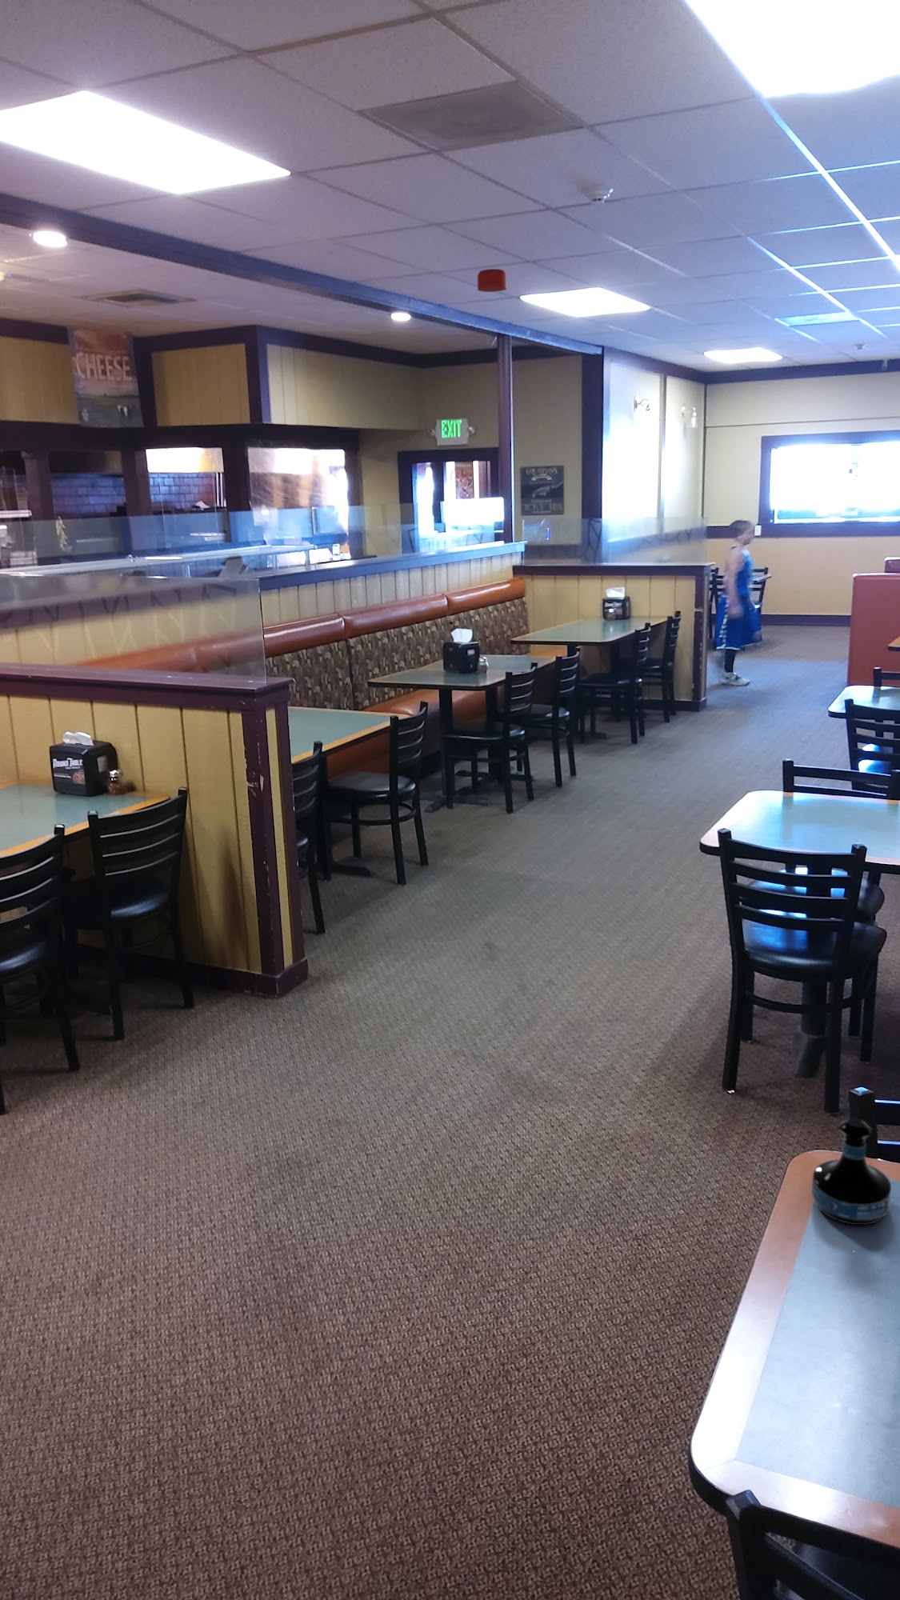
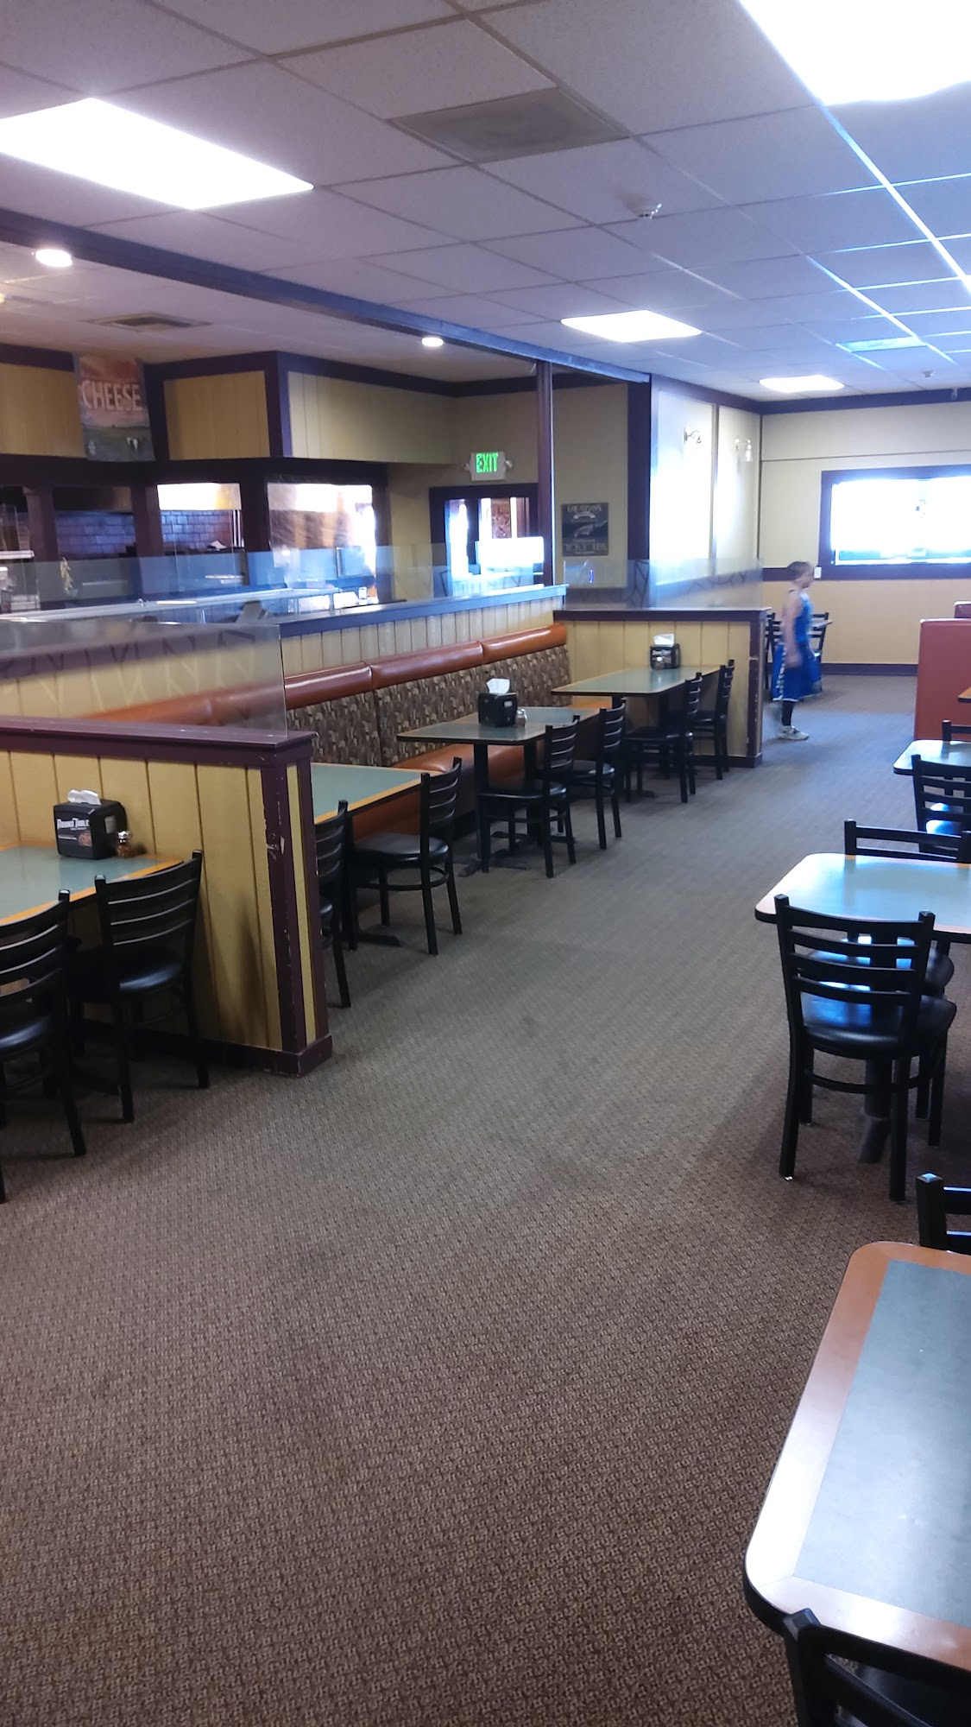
- smoke detector (491, 280)
- tequila bottle (853, 1164)
